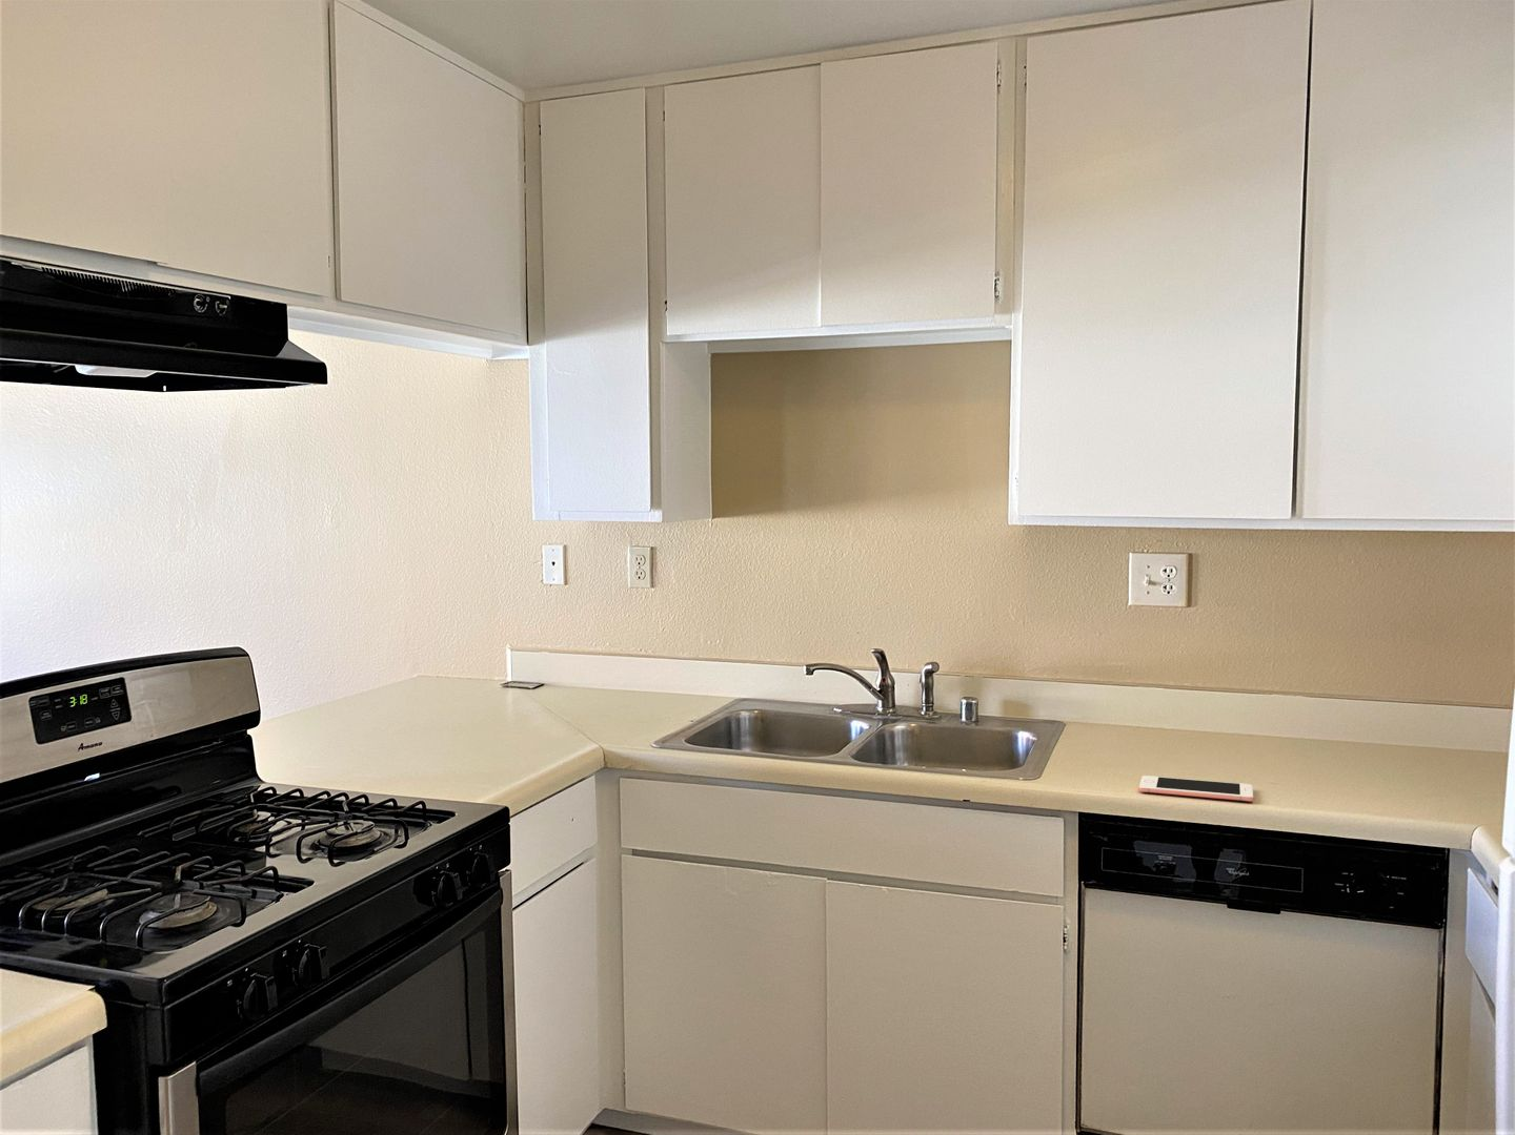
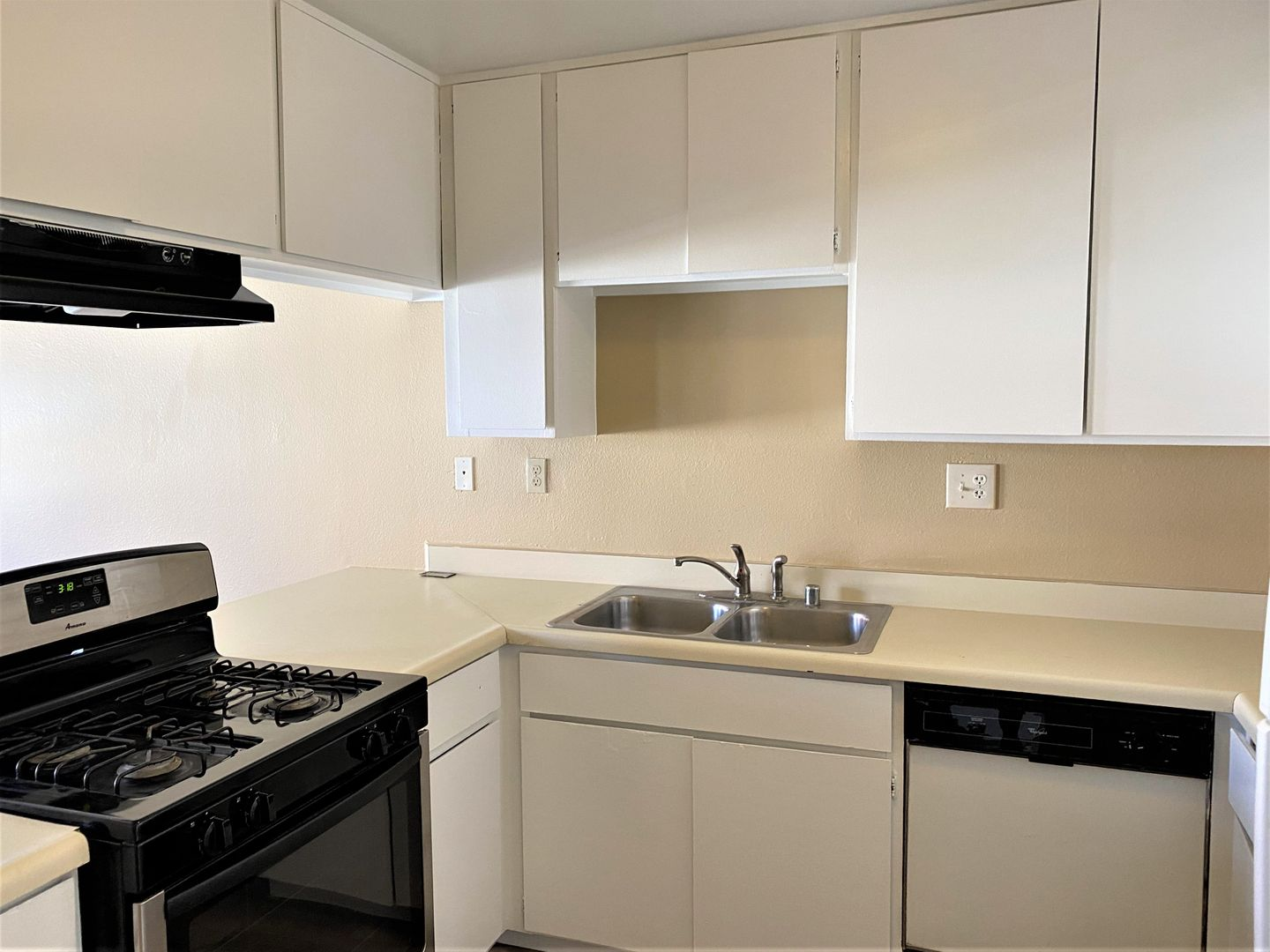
- cell phone (1195, 787)
